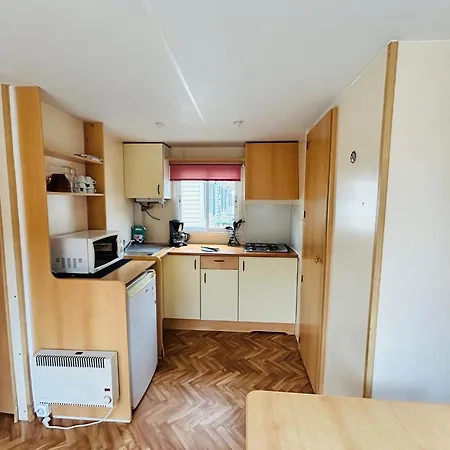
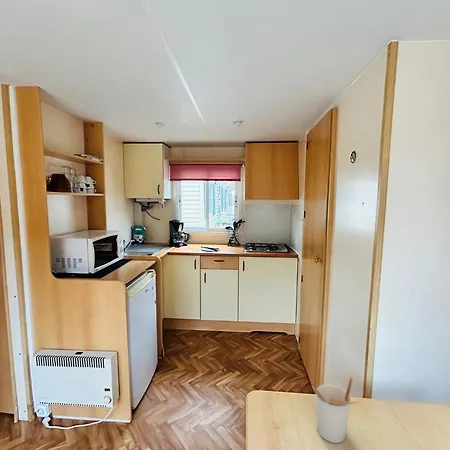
+ utensil holder (335, 410)
